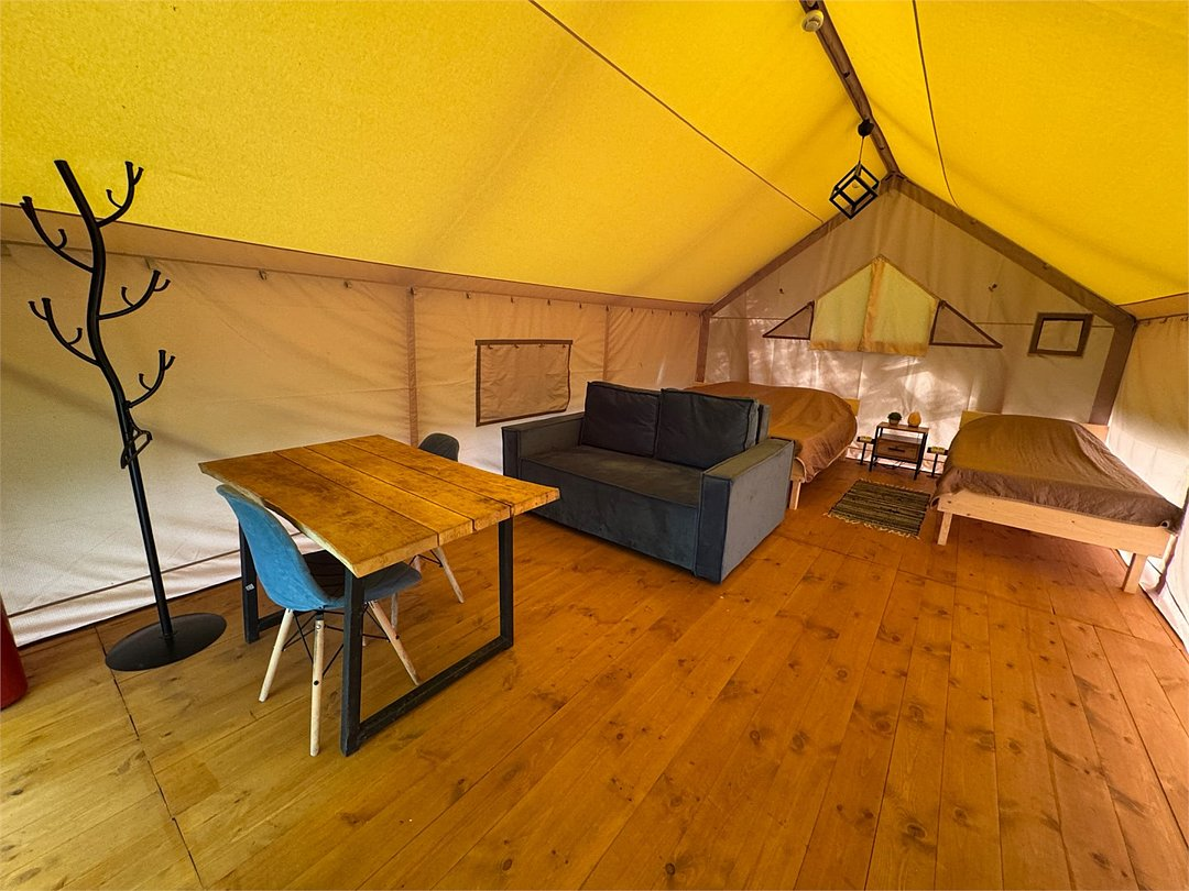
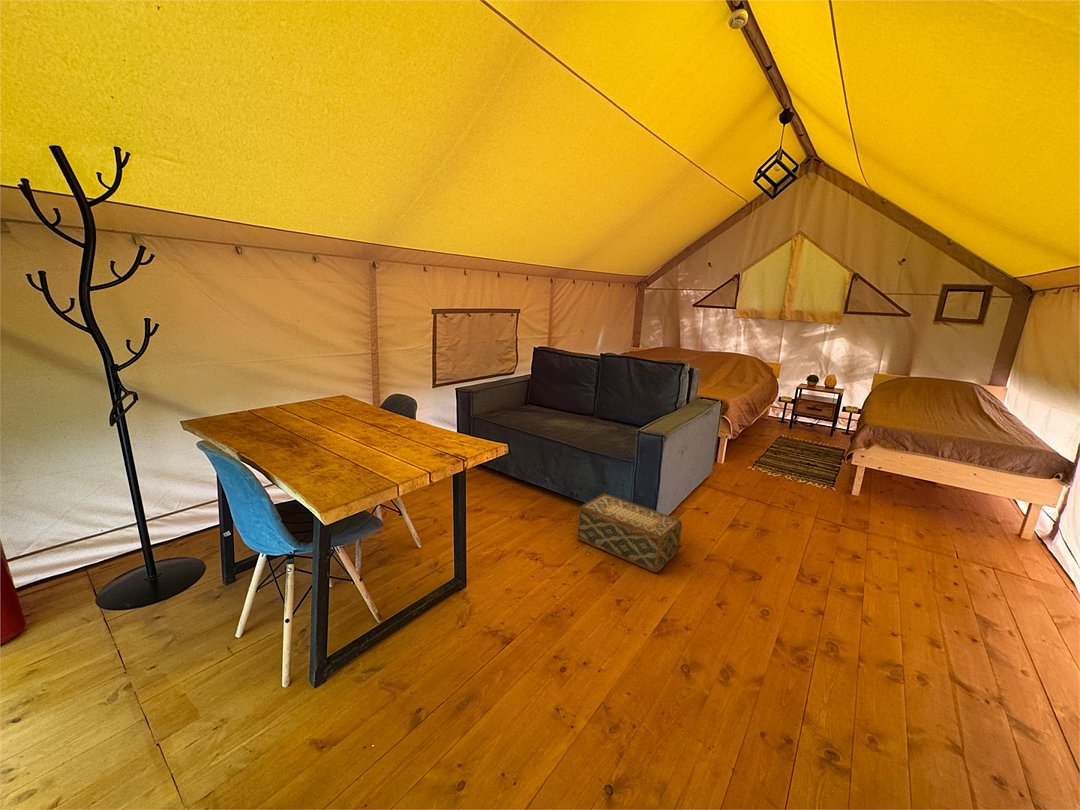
+ woven basket (628, 529)
